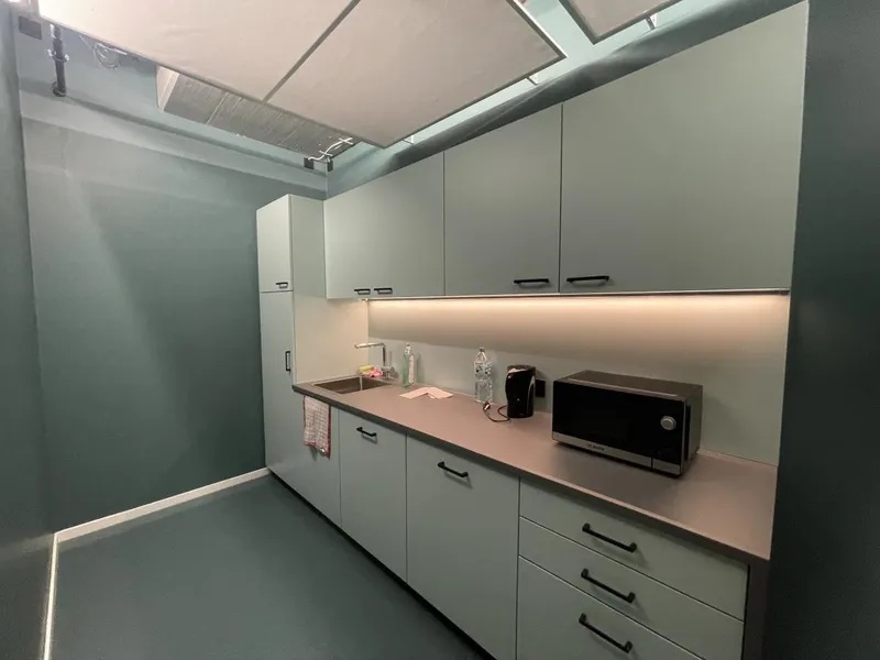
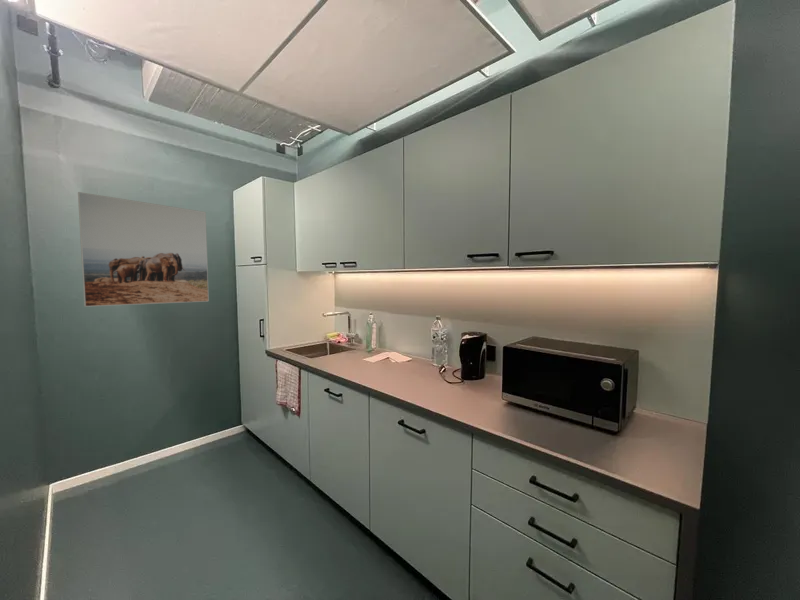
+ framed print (151, 254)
